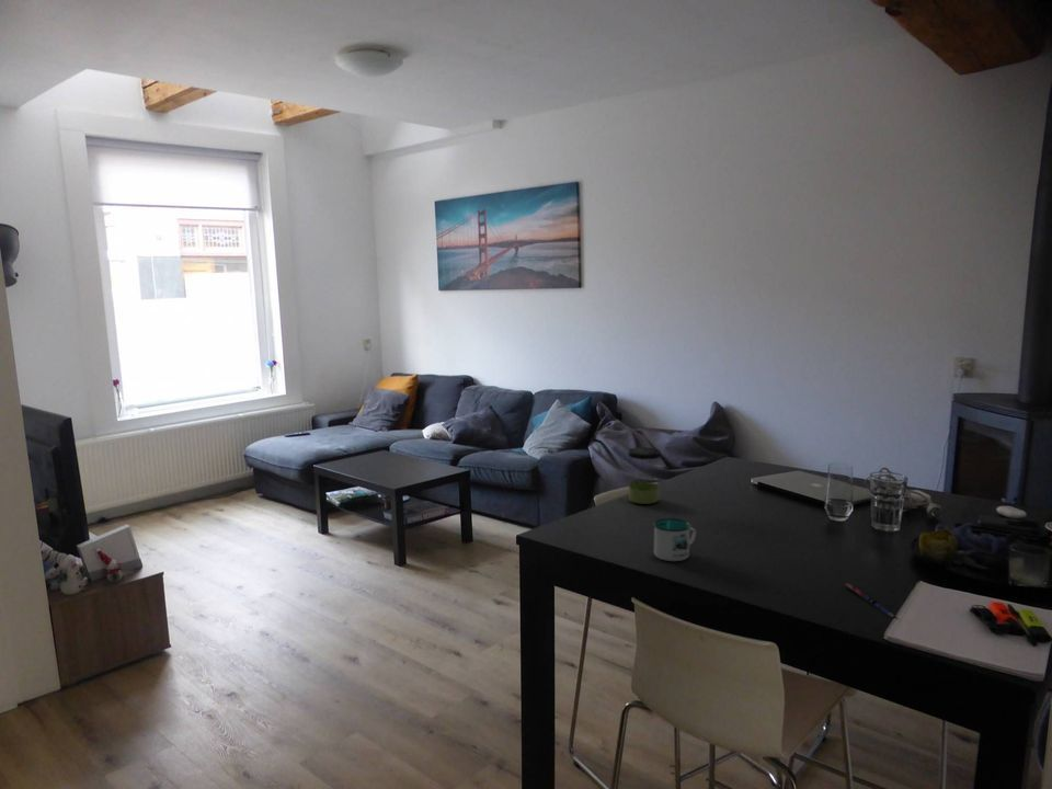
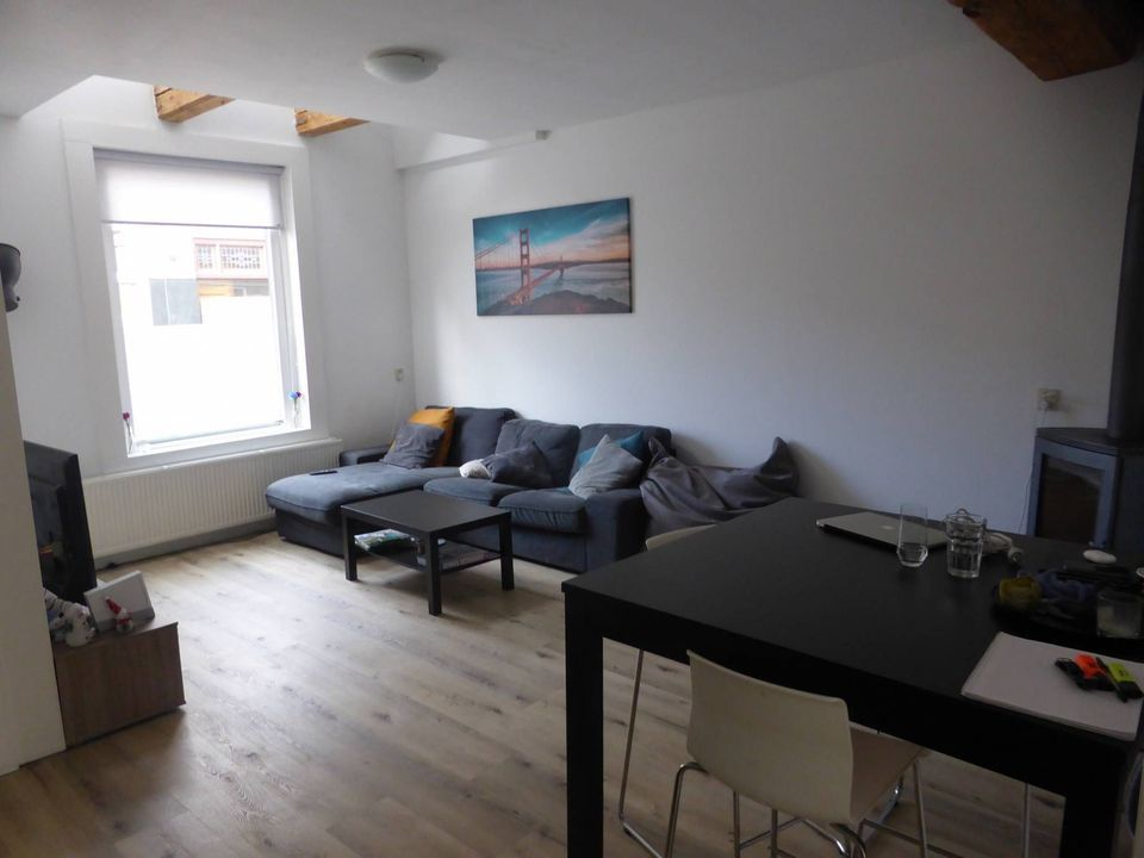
- jar (644, 476)
- pen (869, 598)
- mug (675, 538)
